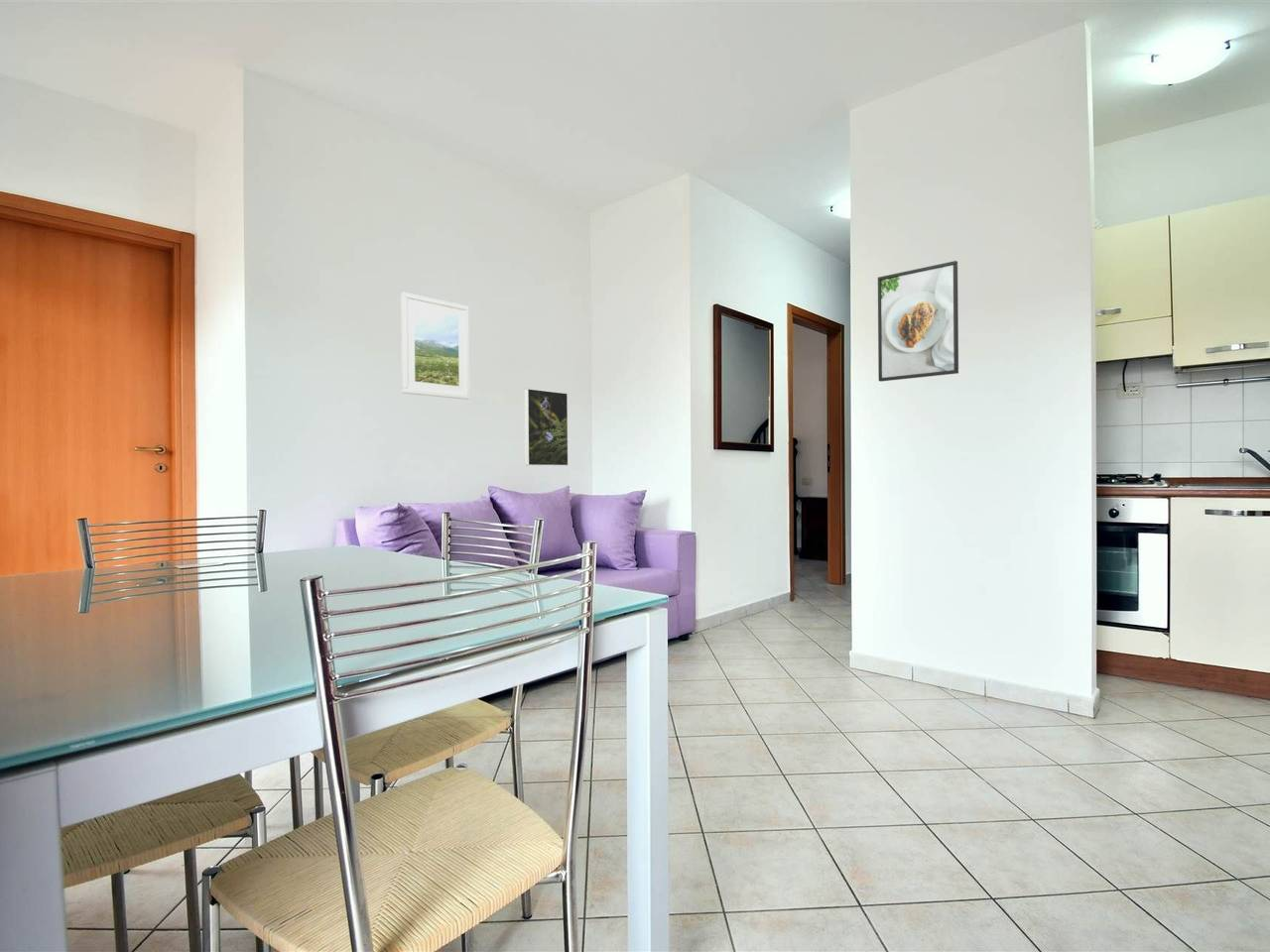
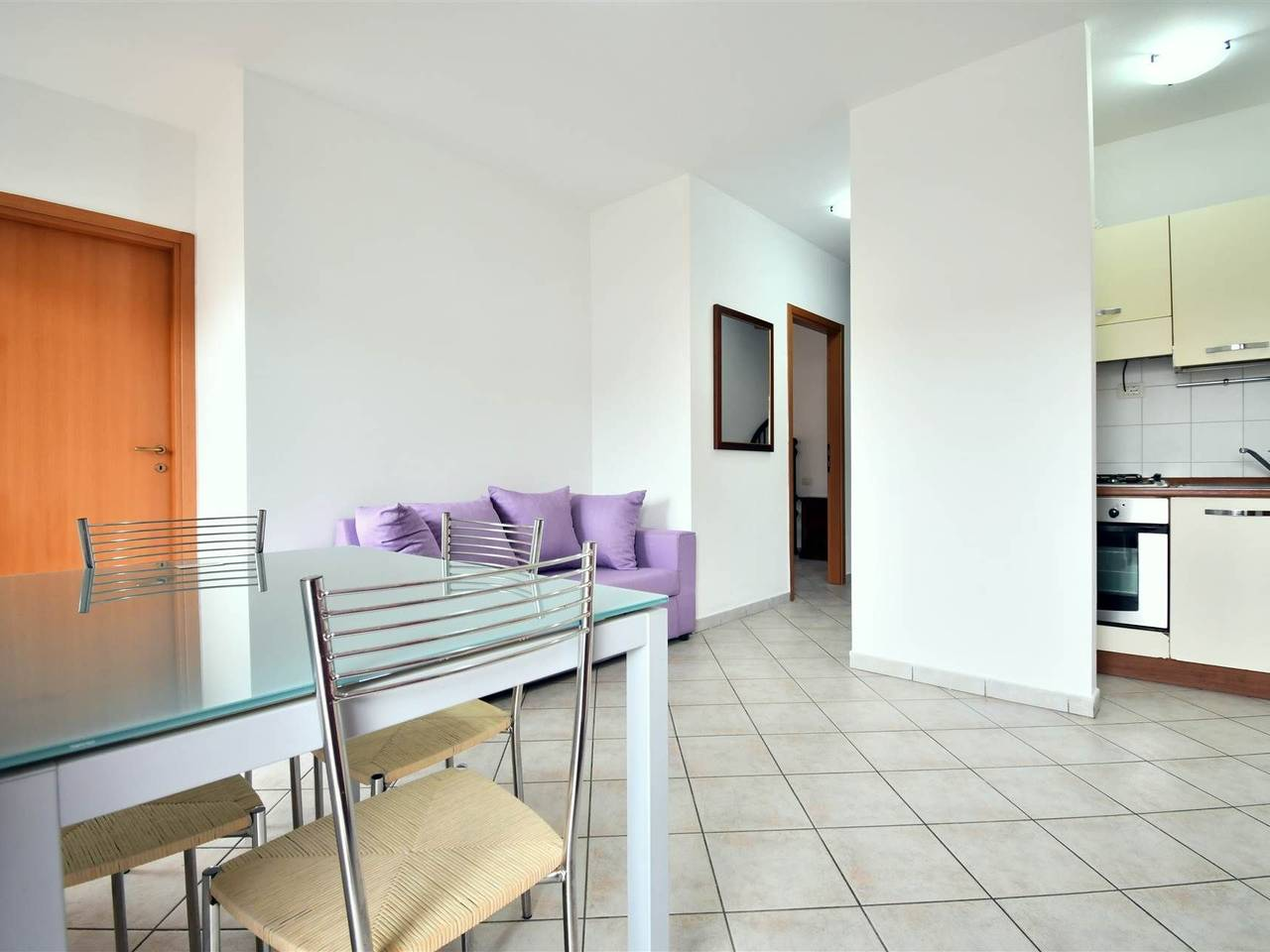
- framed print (437, 347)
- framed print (916, 323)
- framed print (547, 427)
